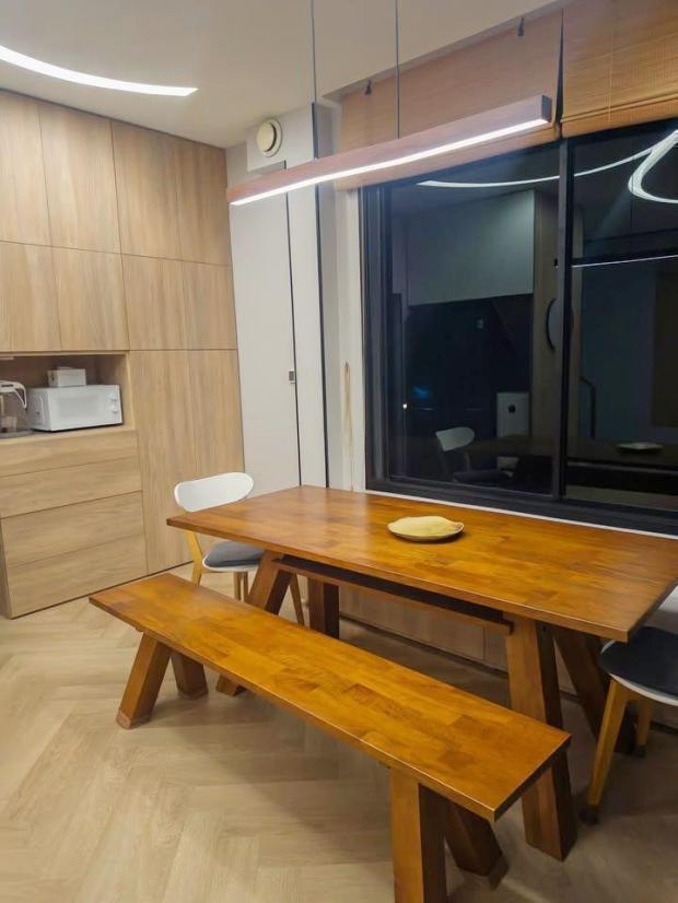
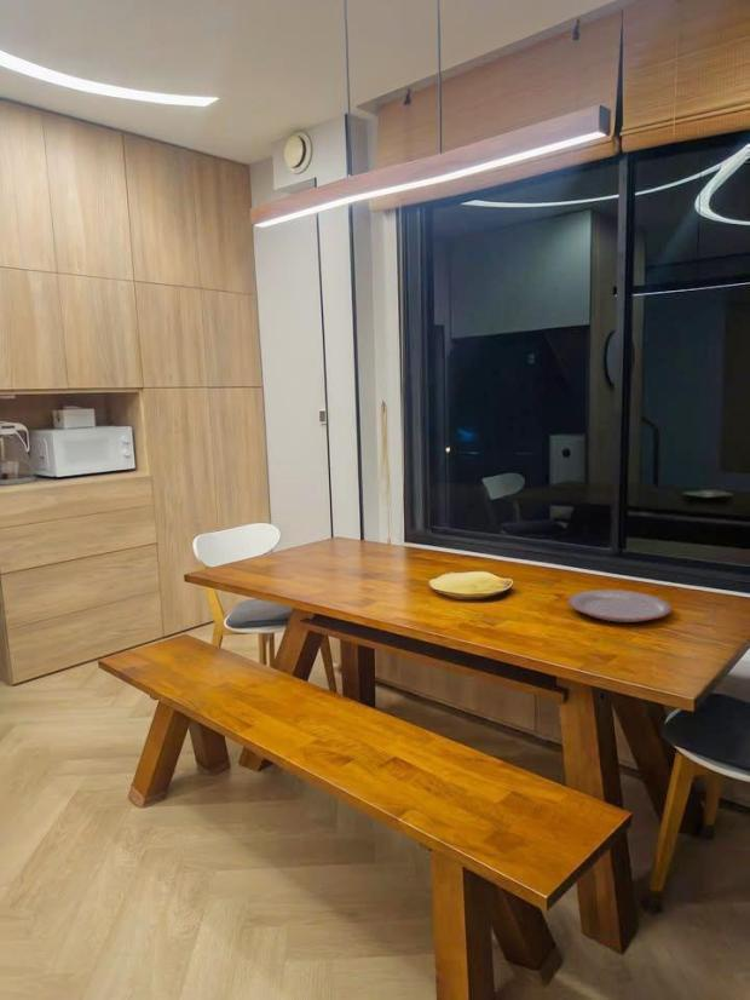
+ plate (618, 607)
